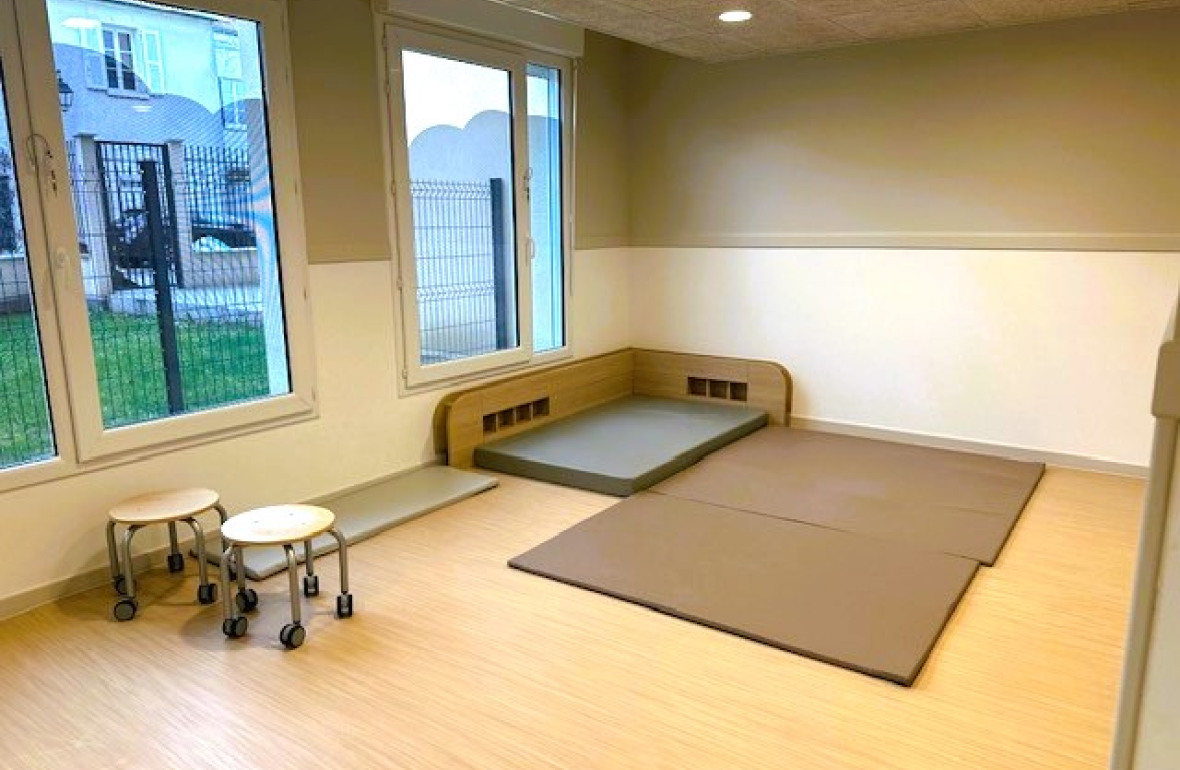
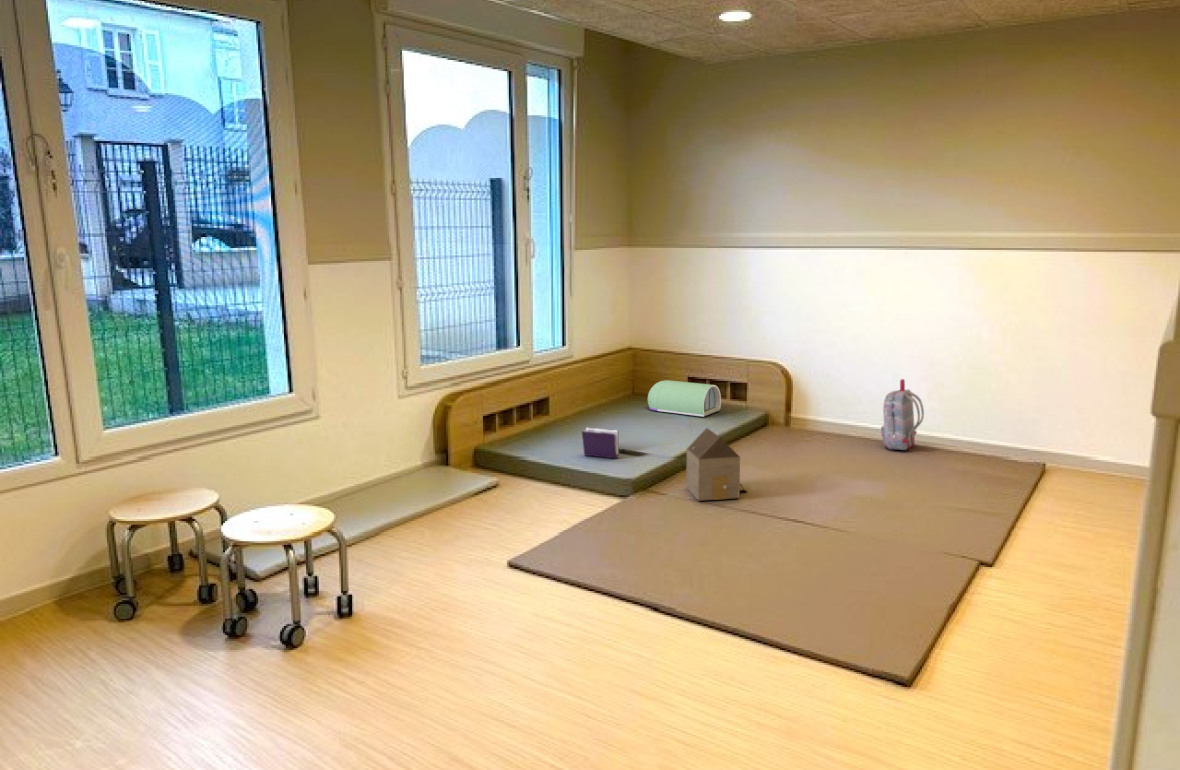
+ book (600, 443)
+ gas cylinder (680, 396)
+ toy house (719, 462)
+ backpack (903, 413)
